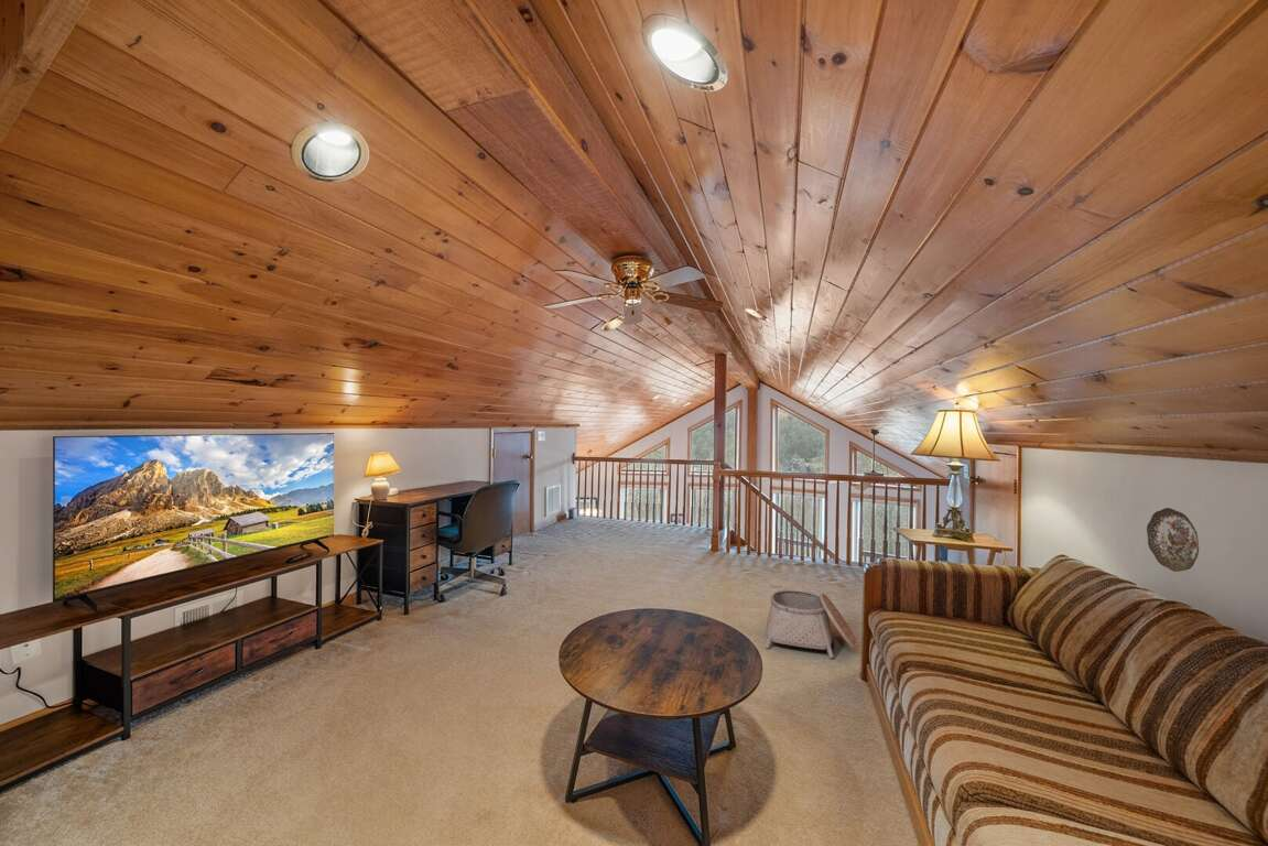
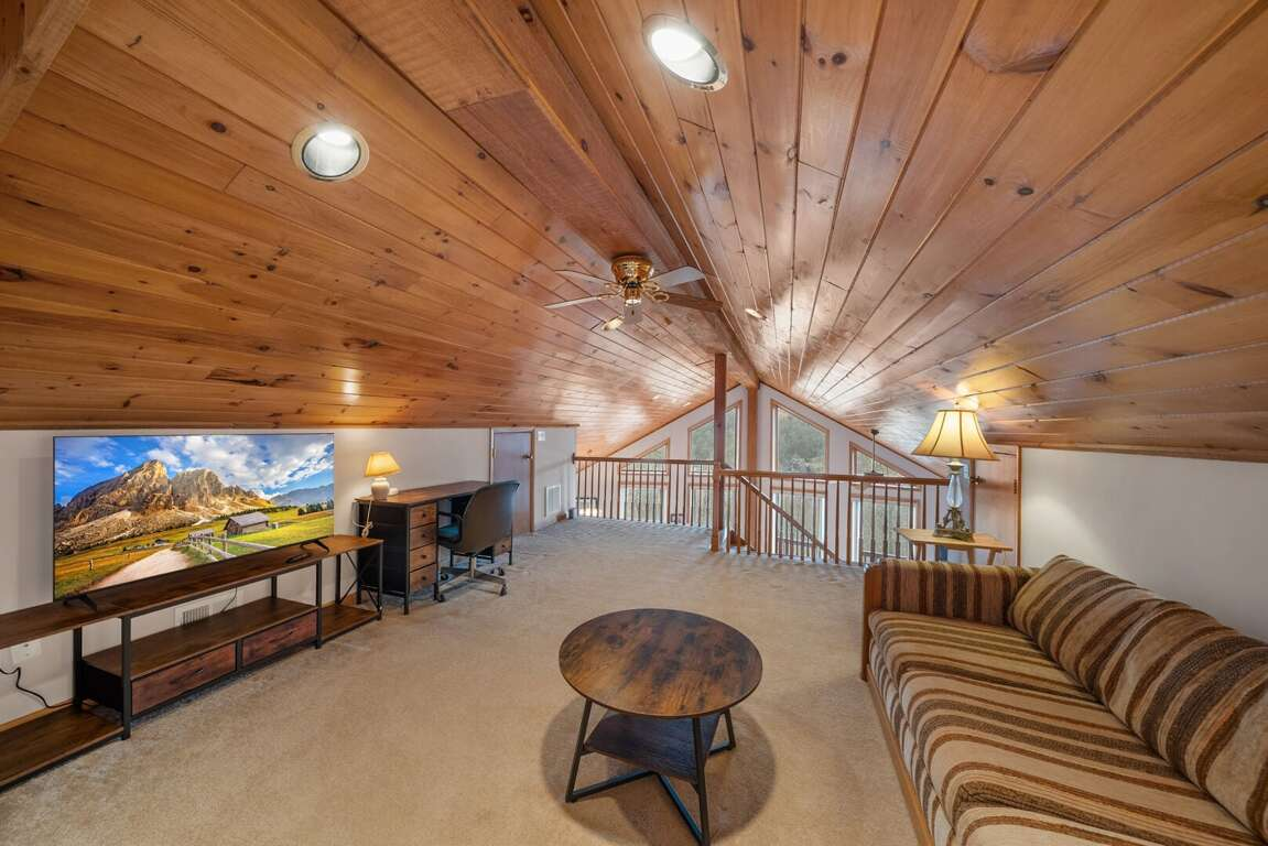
- decorative plate (1174, 539)
- basket (811, 618)
